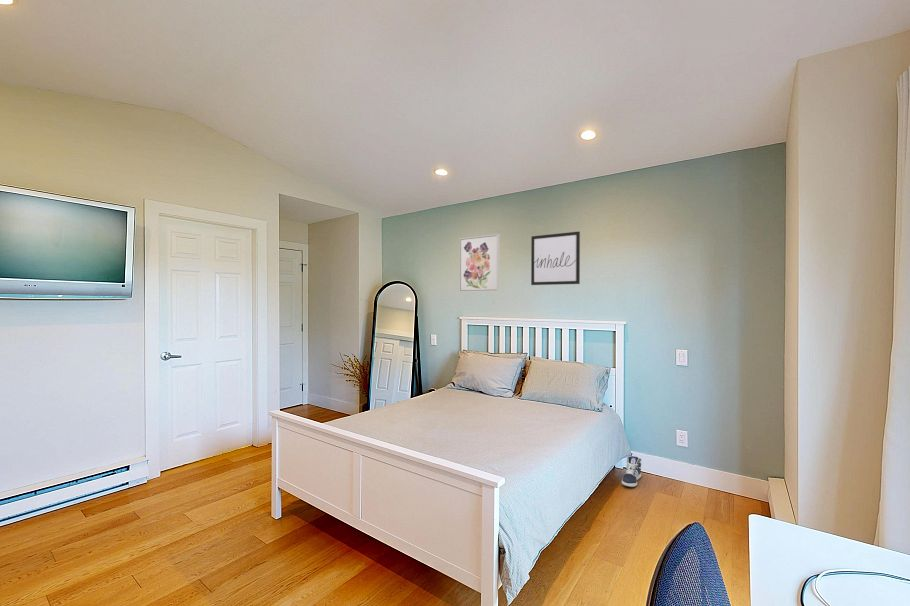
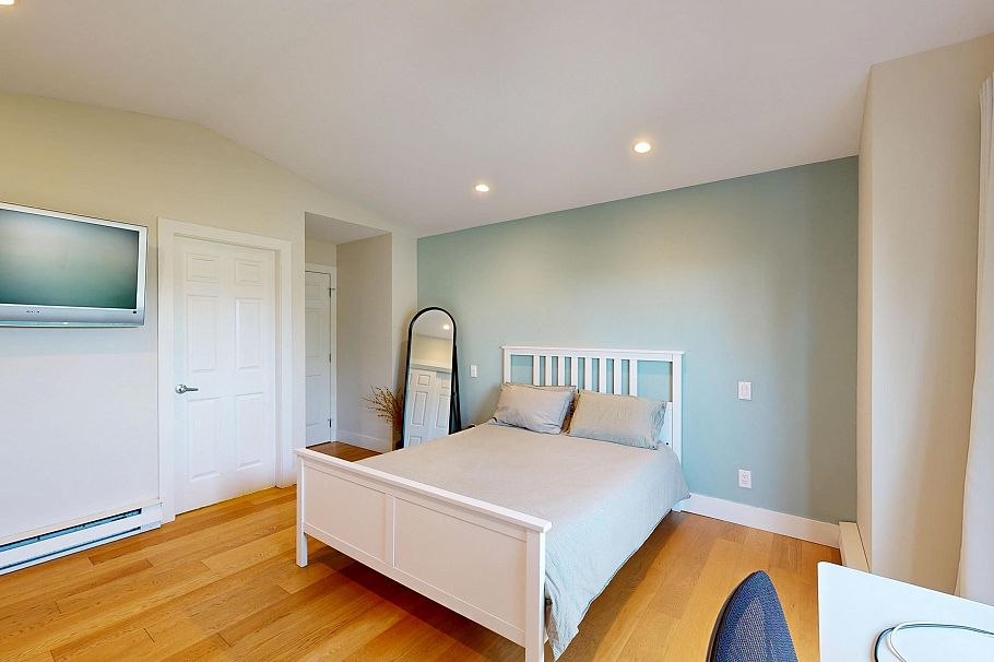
- wall art (554, 259)
- sneaker (631, 470)
- wall art (479, 264)
